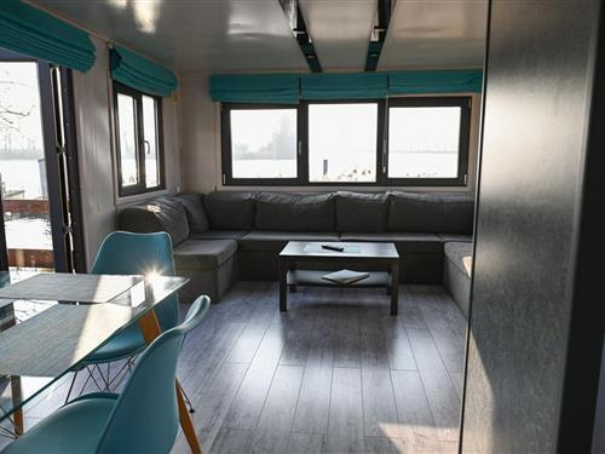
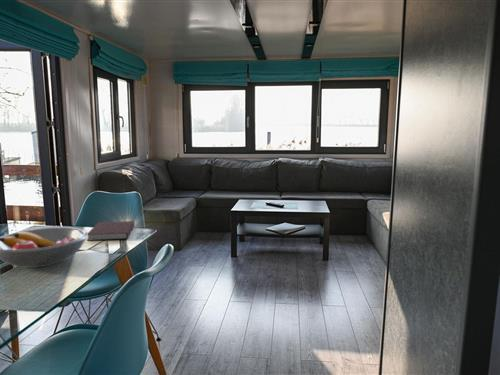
+ notebook (112, 230)
+ fruit bowl (41, 246)
